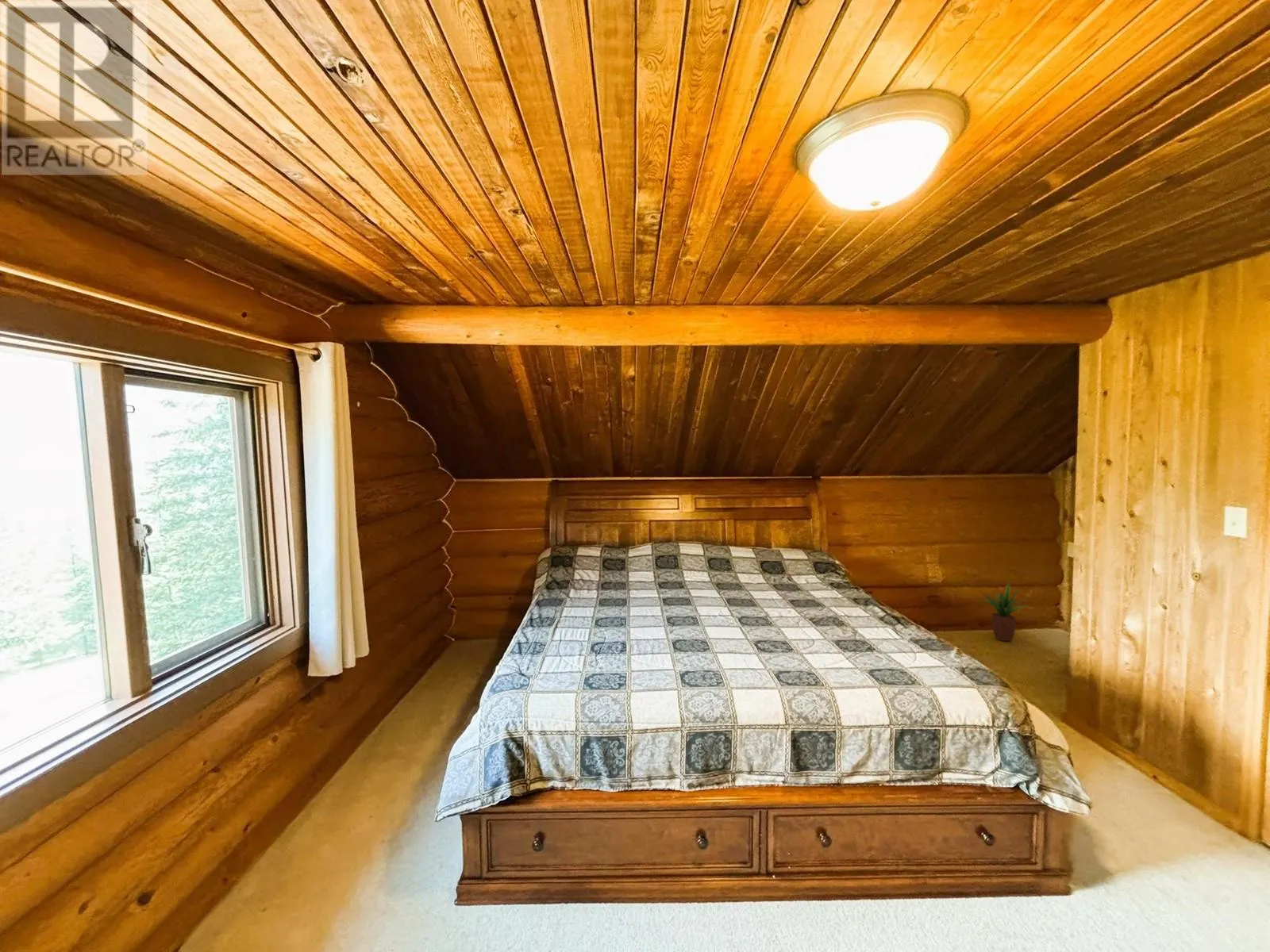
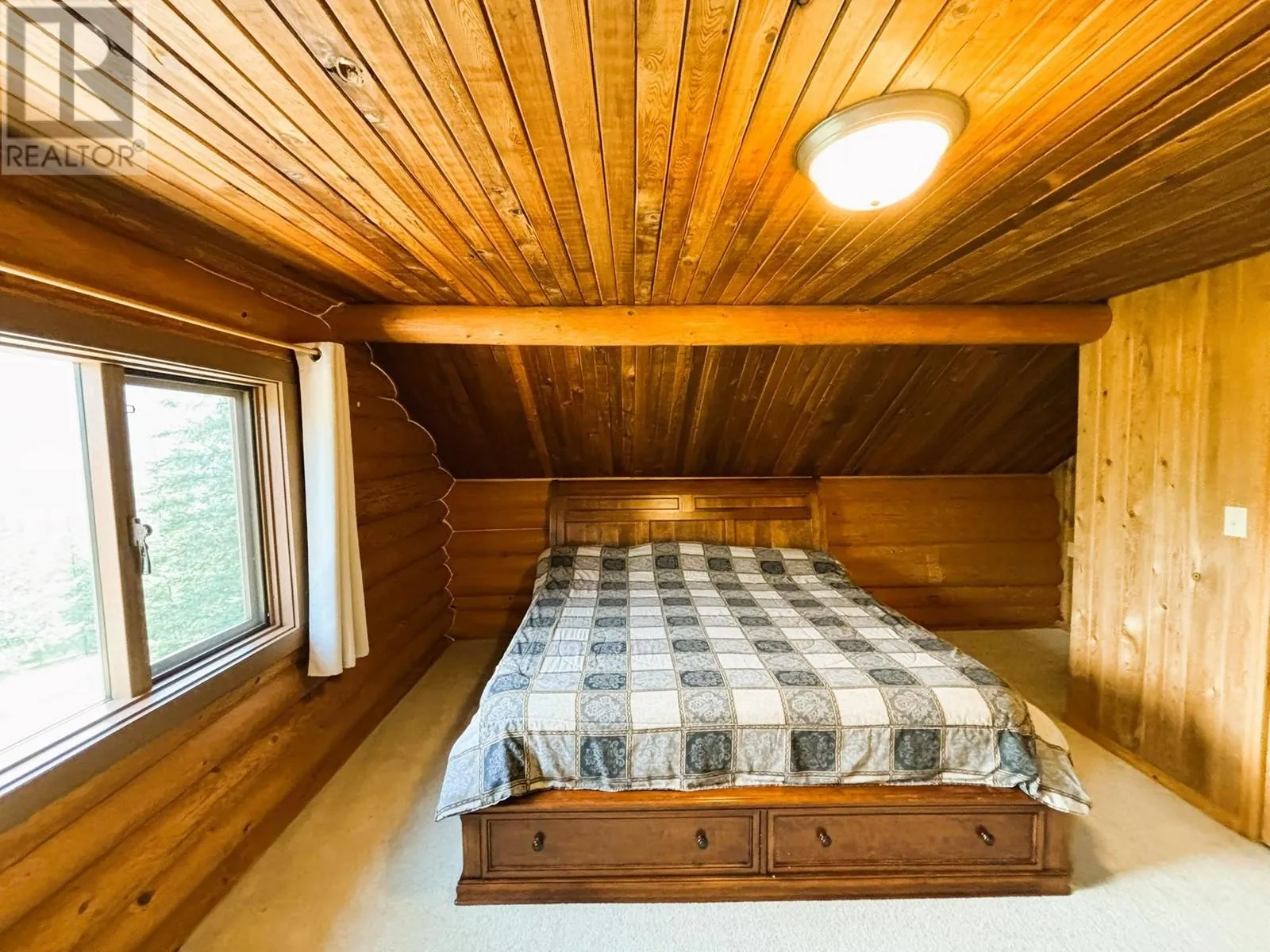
- potted plant (1004, 610)
